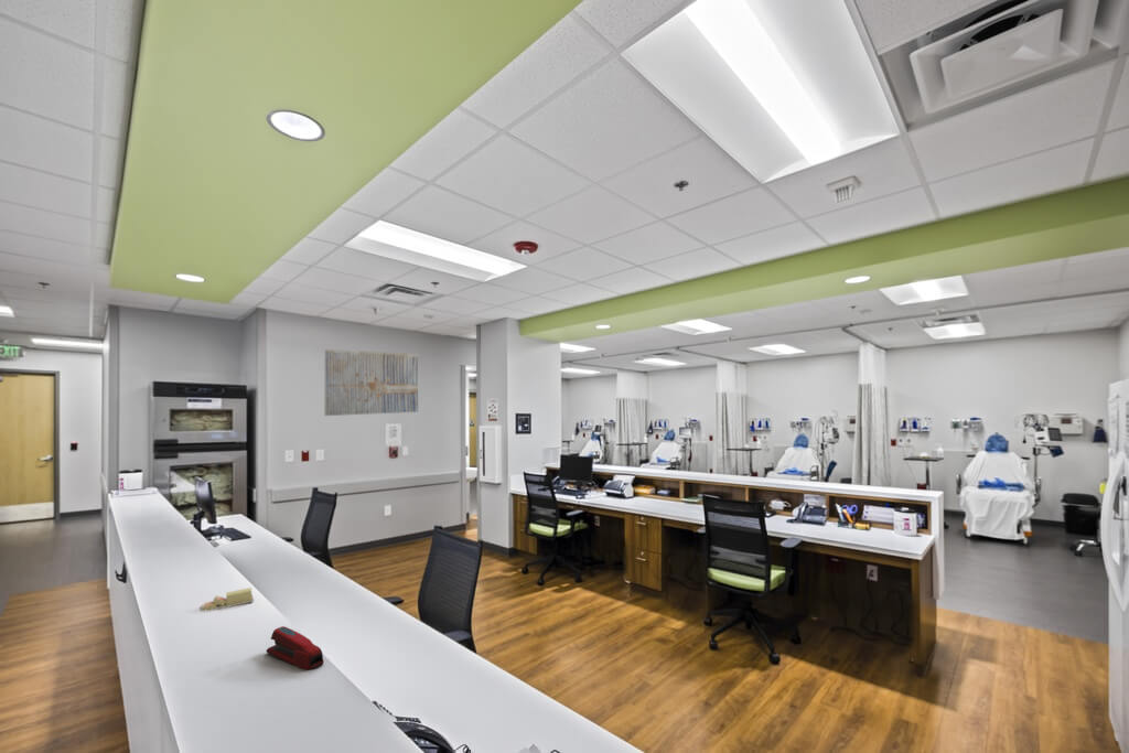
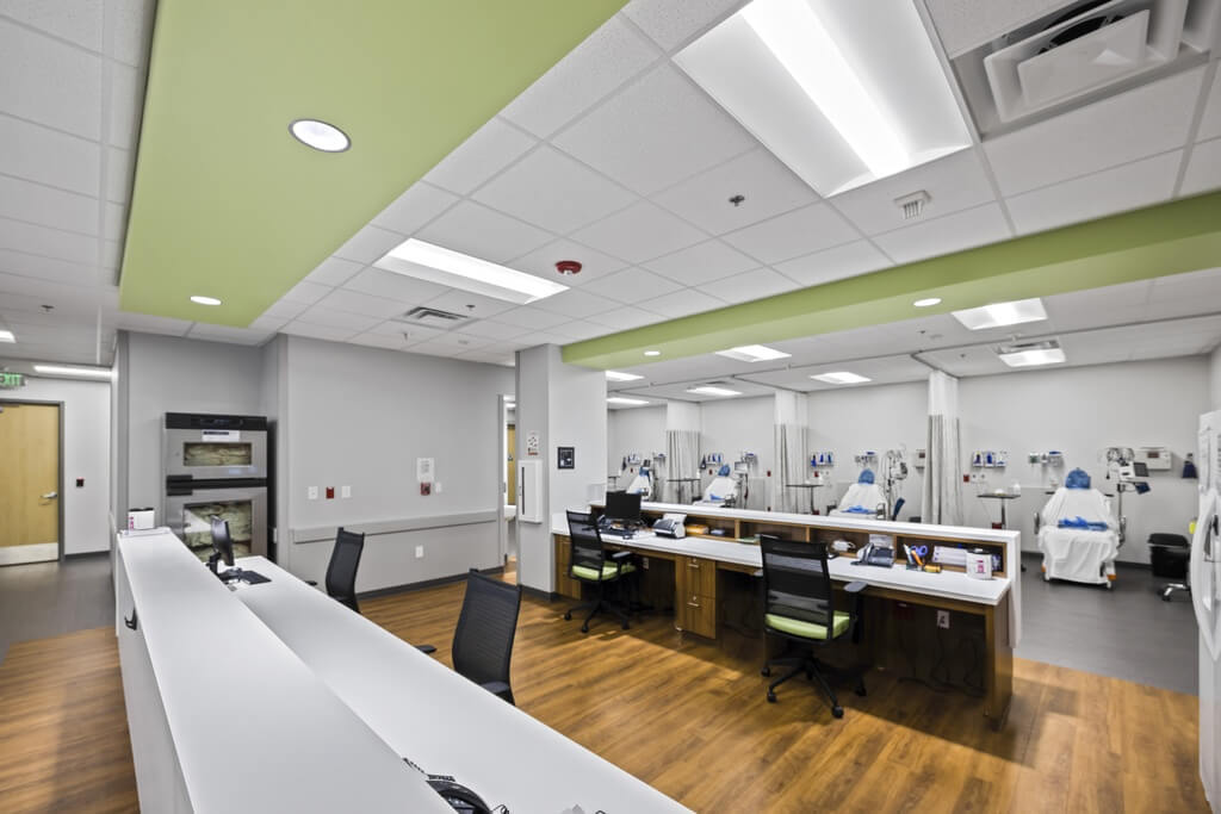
- stapler (294, 645)
- sticky notes (227, 599)
- wall art (374, 383)
